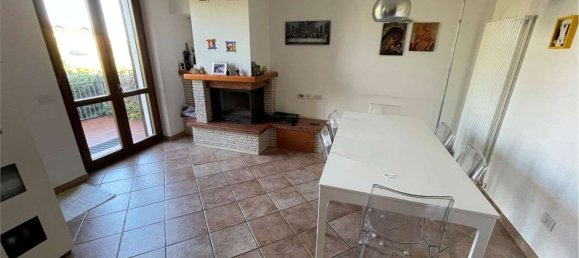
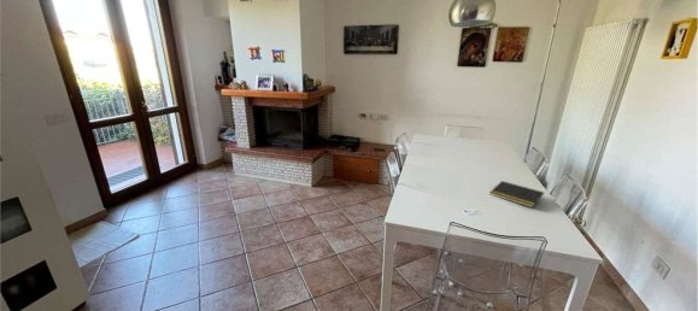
+ notepad (516, 193)
